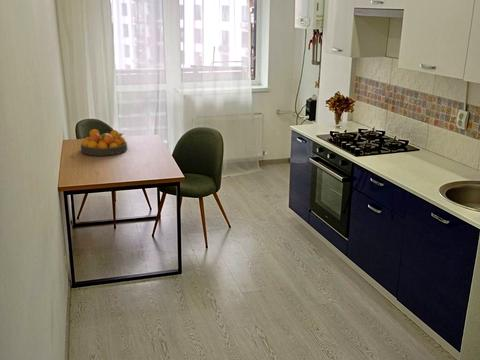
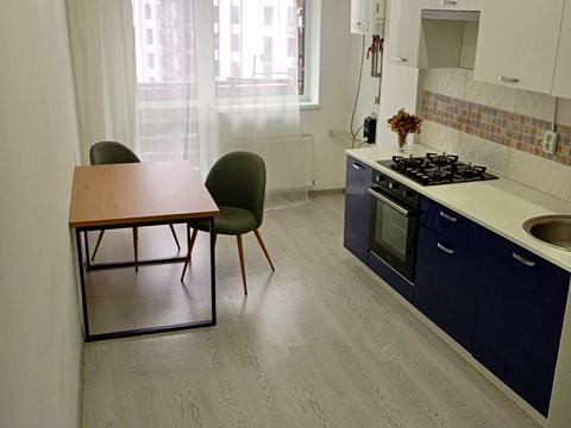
- fruit bowl (103, 140)
